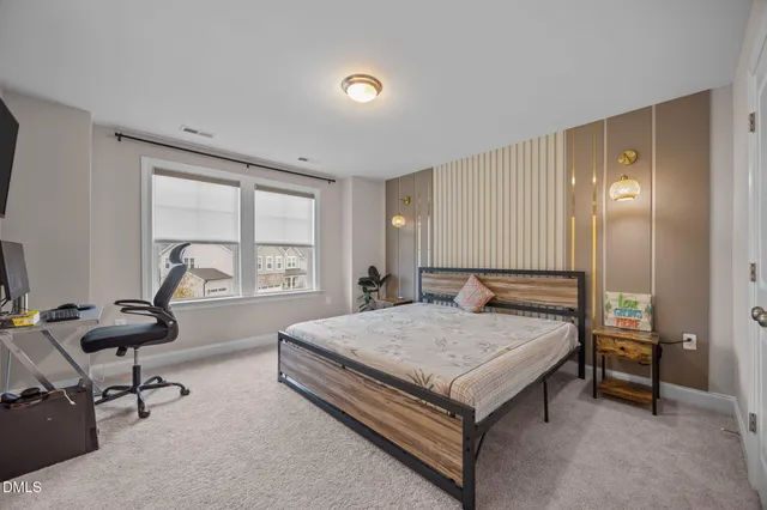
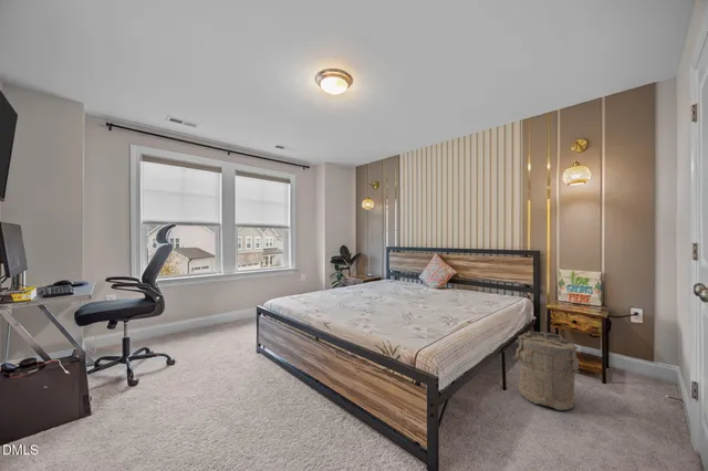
+ laundry hamper (548, 366)
